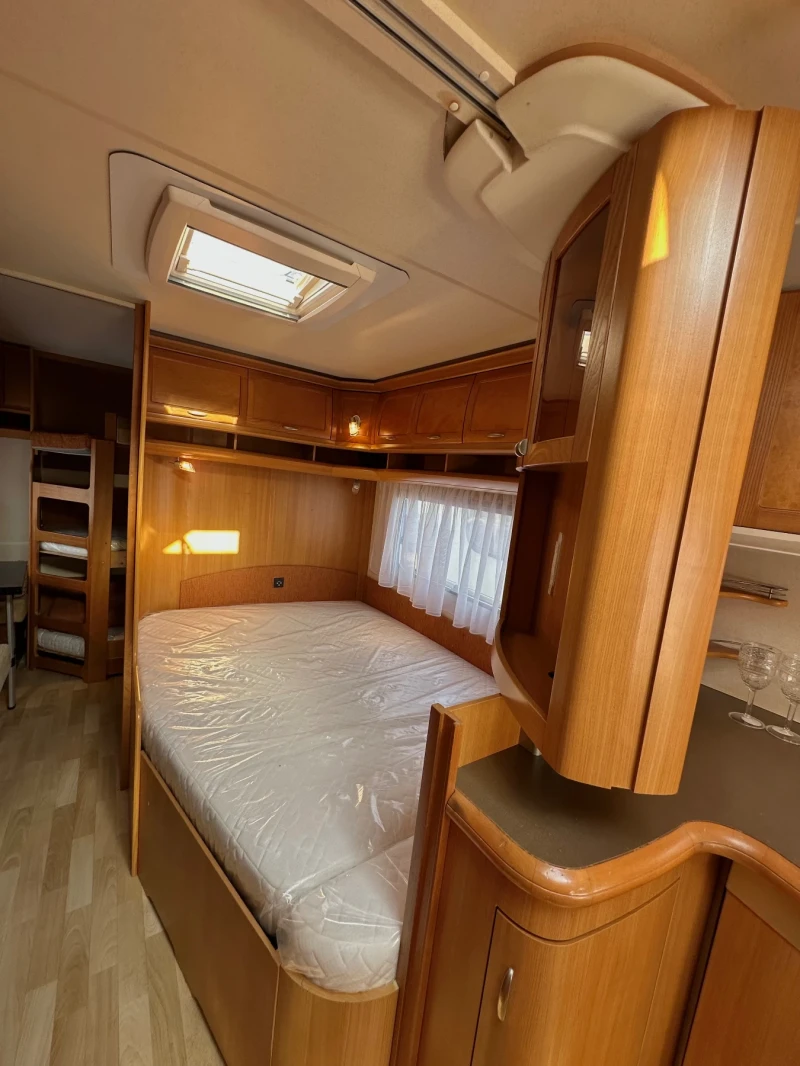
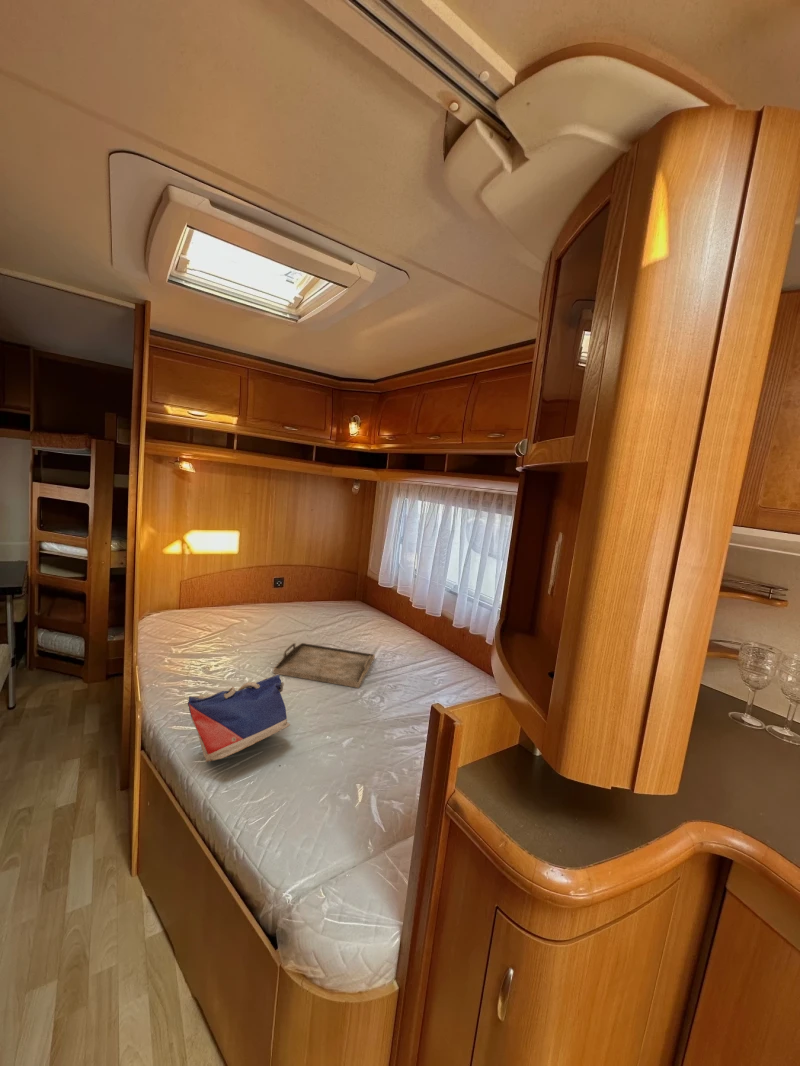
+ tote bag (244, 718)
+ serving tray (328, 659)
